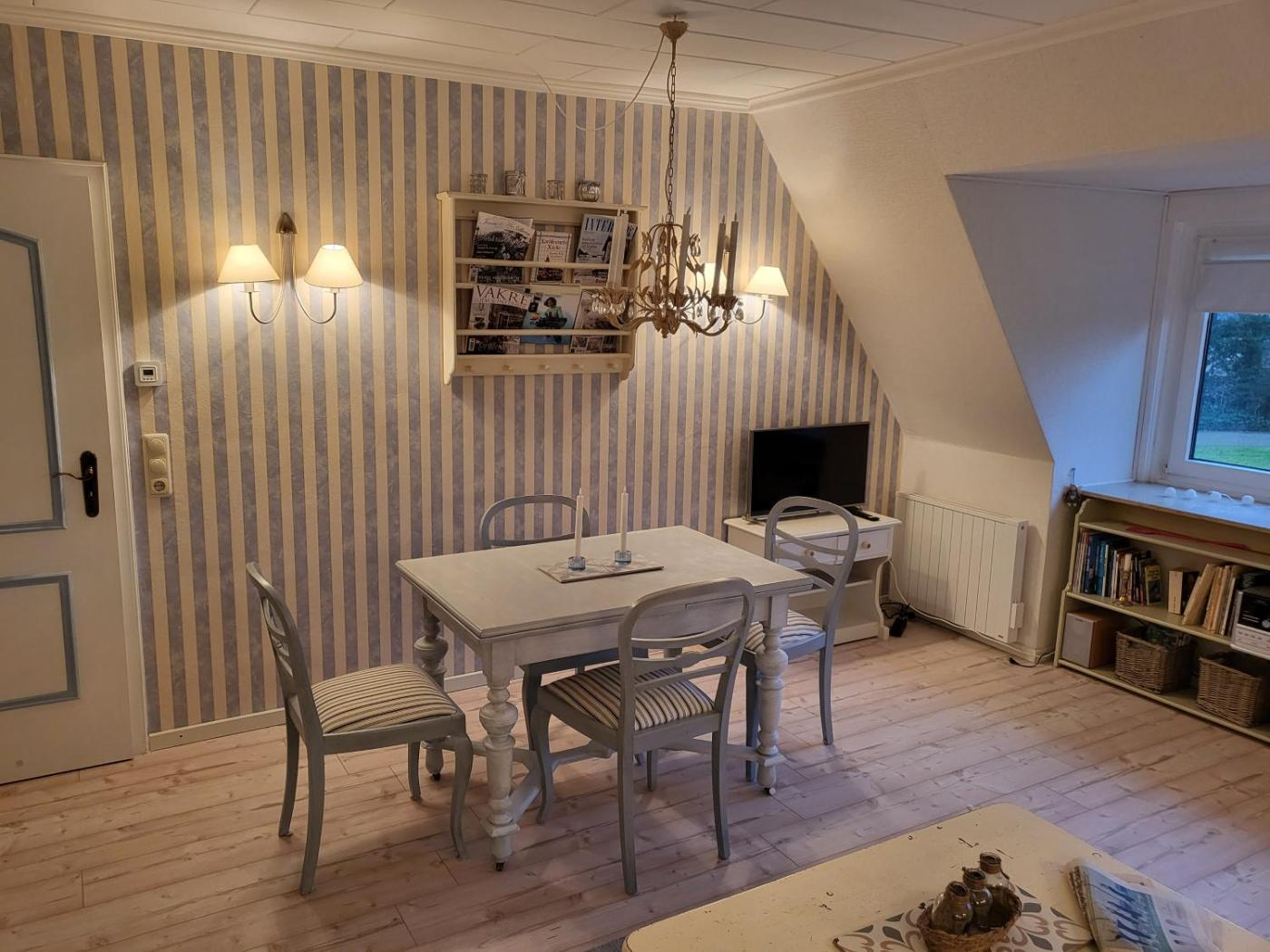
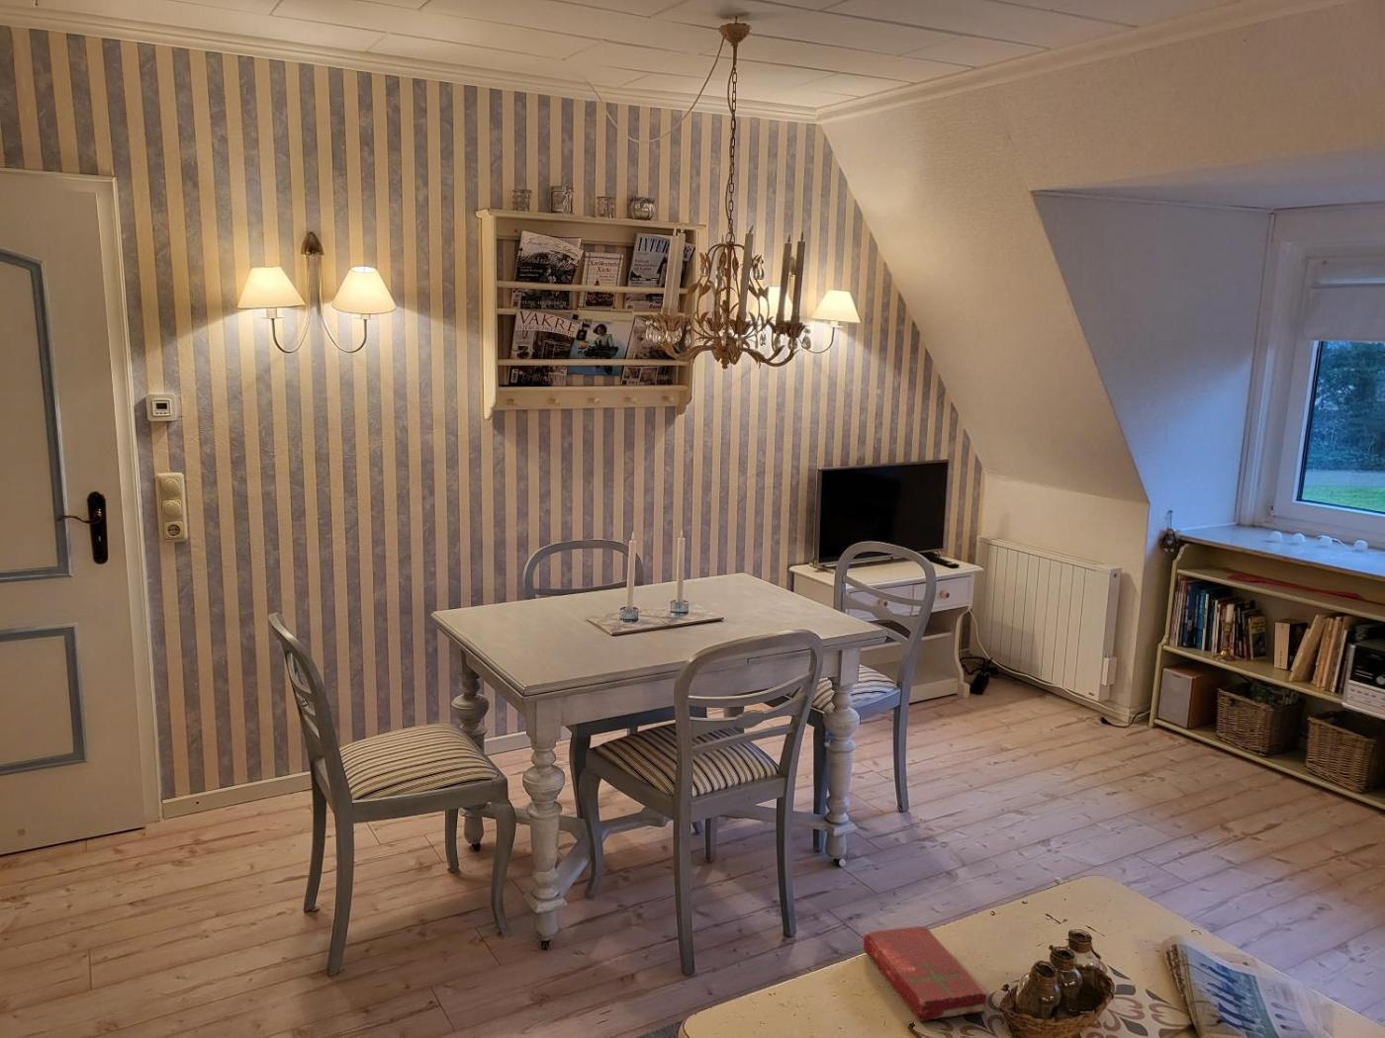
+ book (922, 969)
